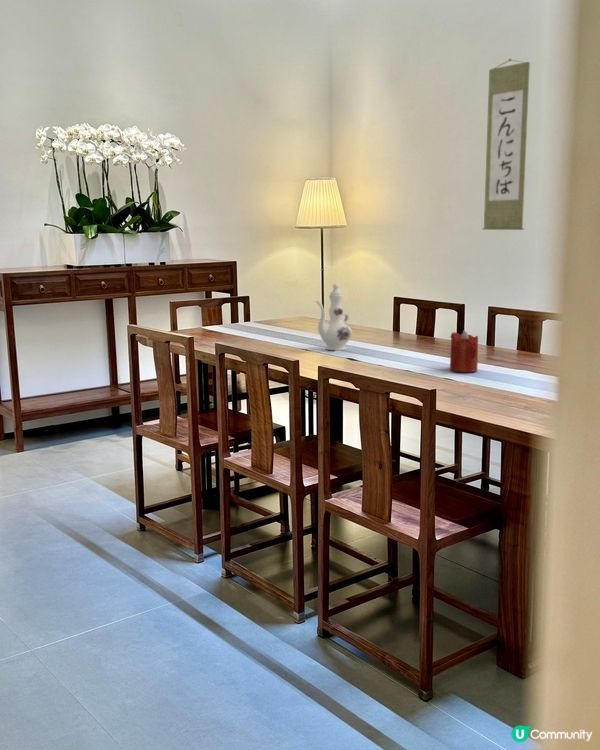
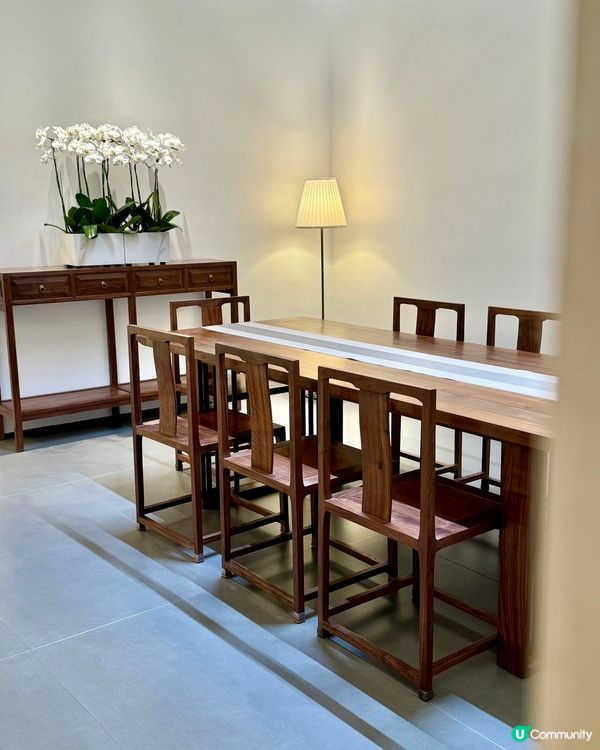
- candle (464, 350)
- wall scroll (505, 146)
- chinaware (332, 316)
